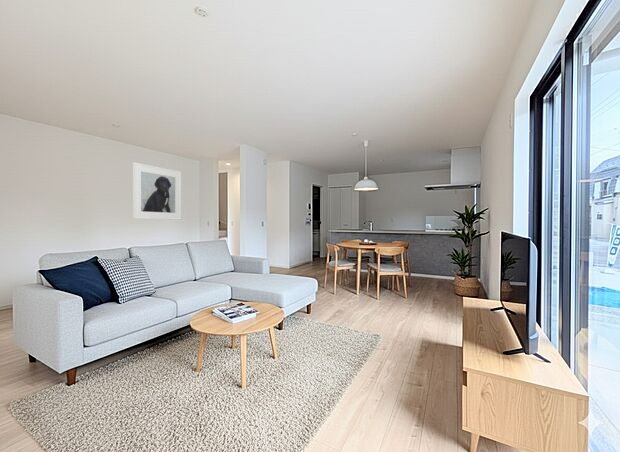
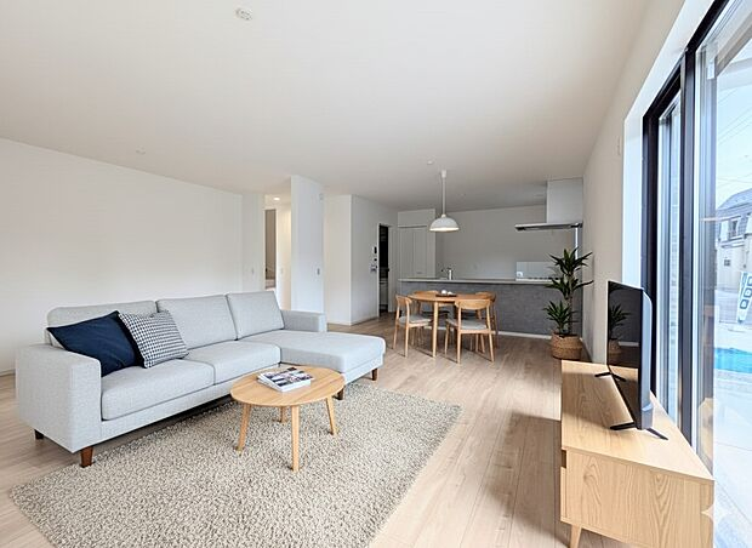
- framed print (158, 193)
